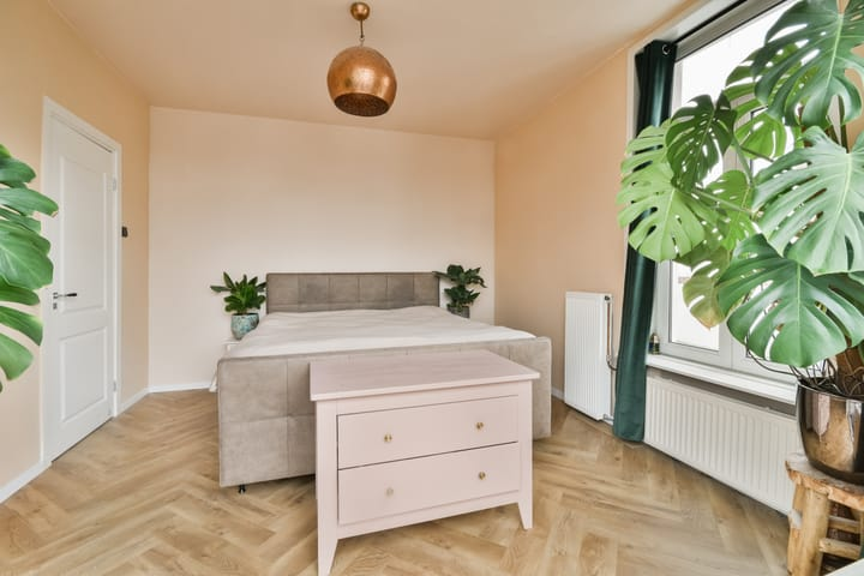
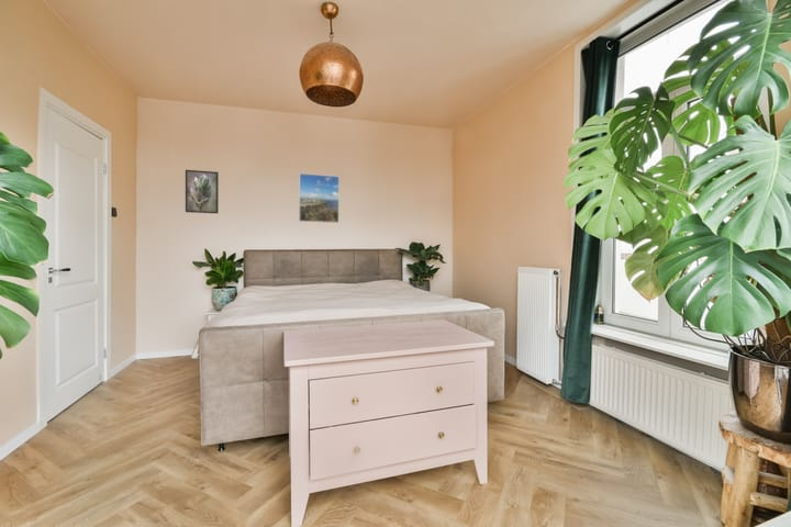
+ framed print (201, 191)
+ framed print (319, 198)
